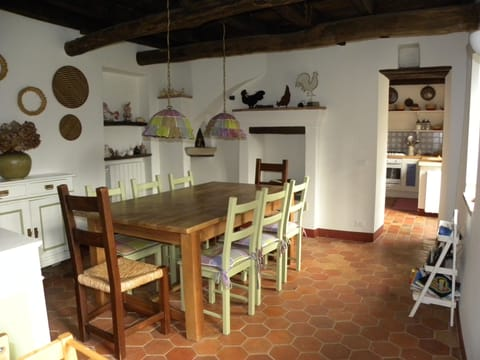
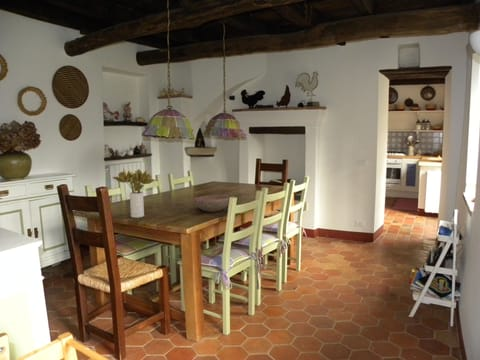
+ flower bouquet (135, 192)
+ bowl (212, 203)
